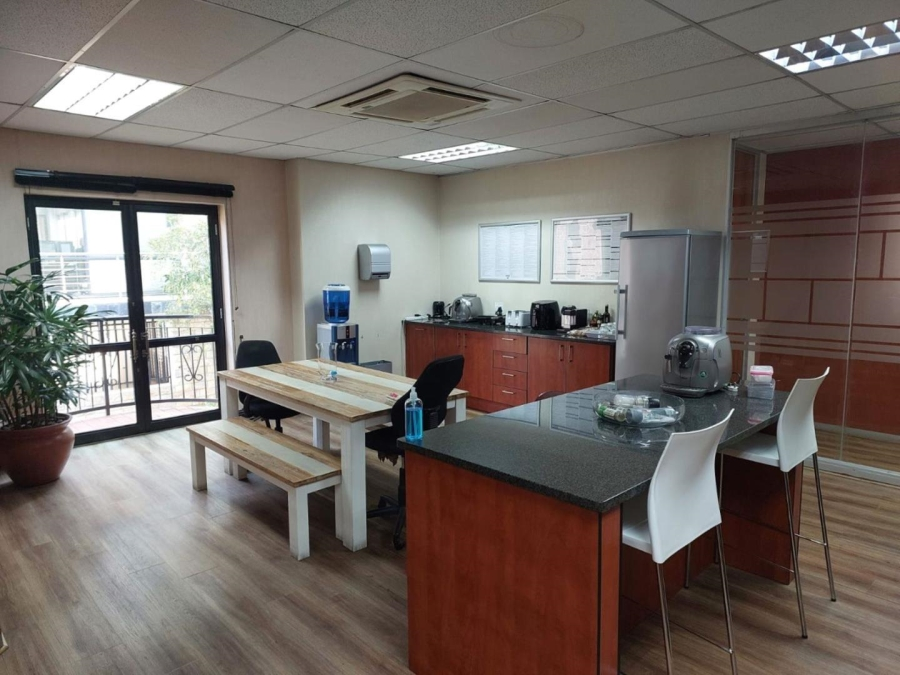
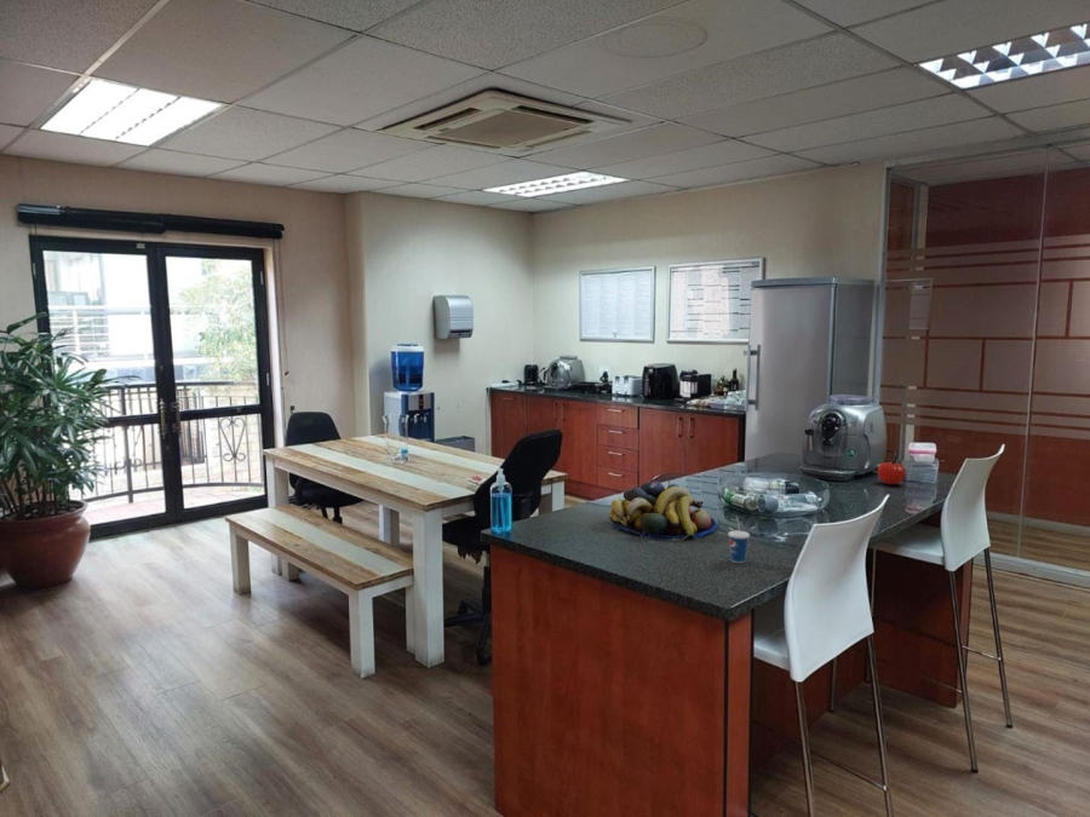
+ fruit (891, 471)
+ fruit bowl (664, 505)
+ cup (739, 539)
